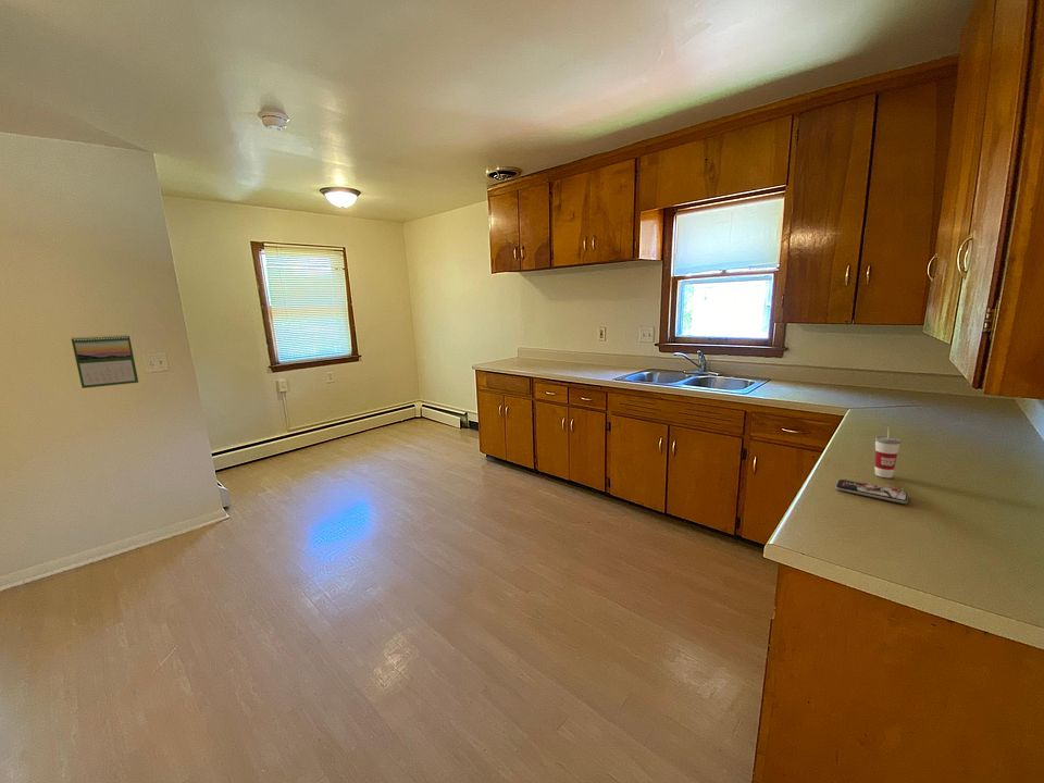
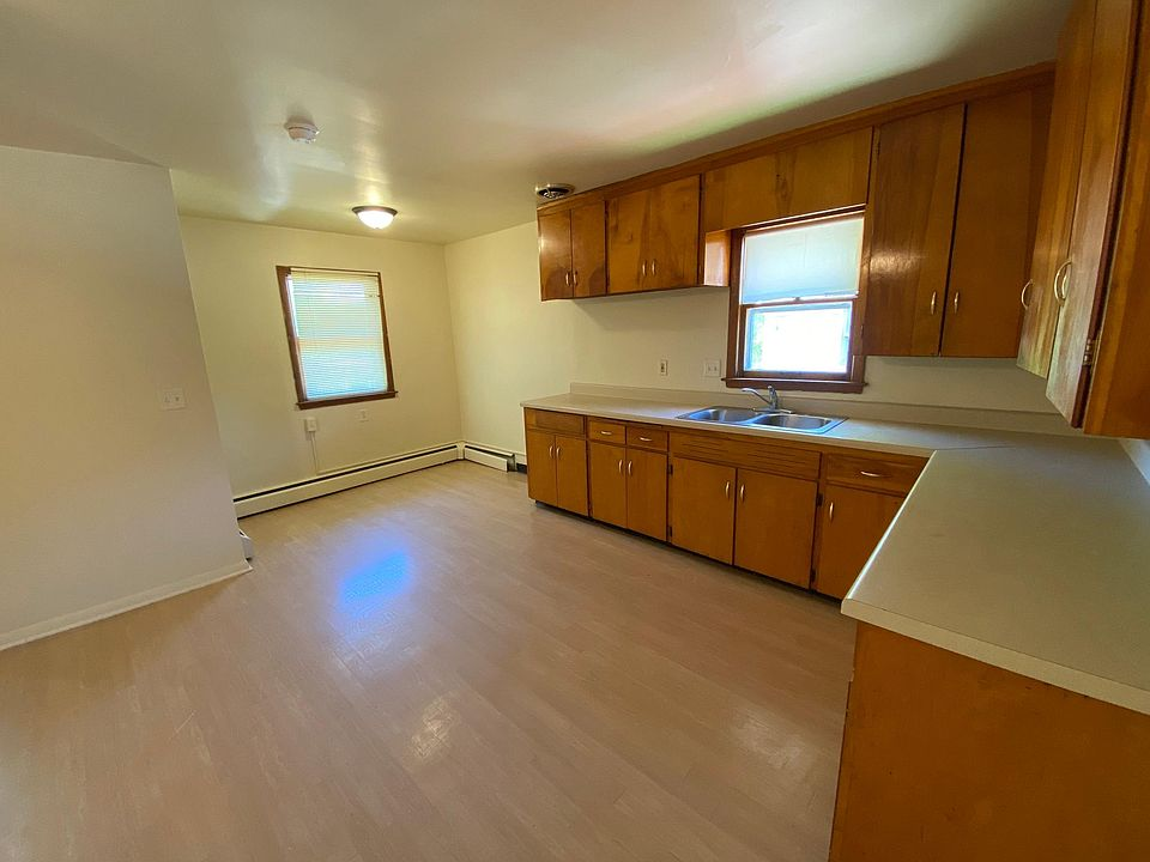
- cup (886, 450)
- calendar (105, 360)
- smartphone (870, 487)
